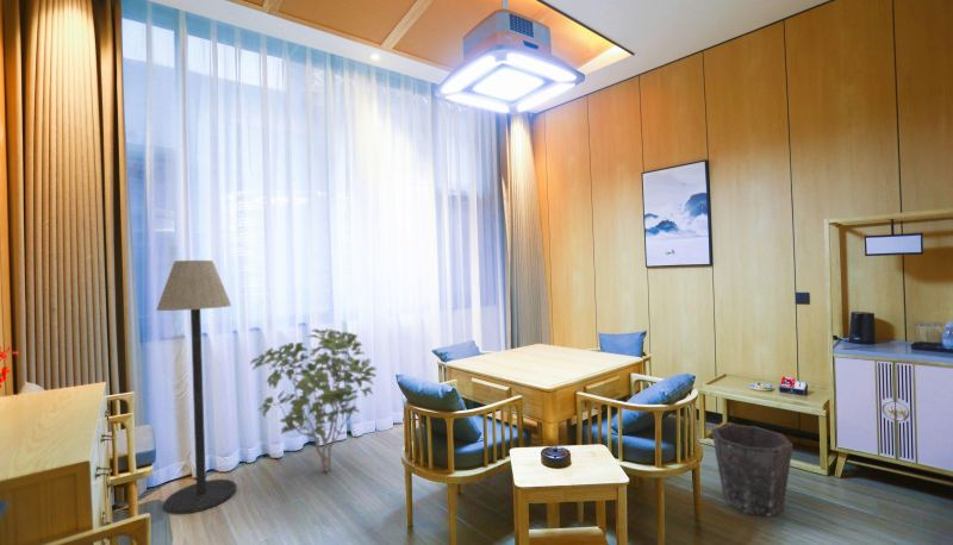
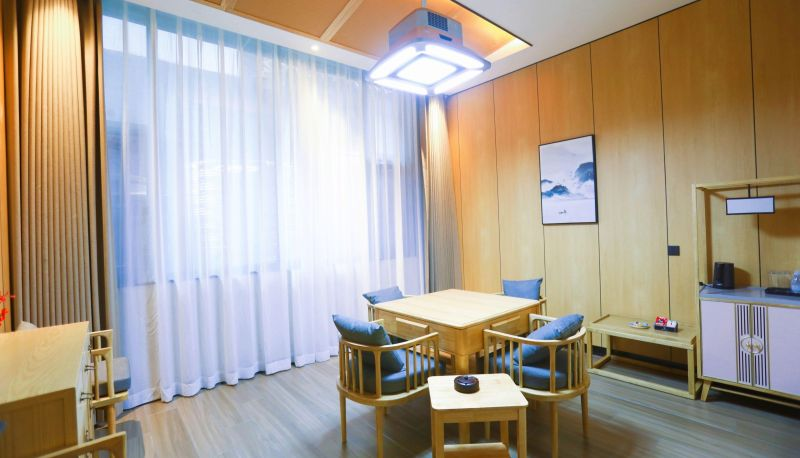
- waste bin (750, 469)
- shrub (323, 399)
- floor lamp (197, 378)
